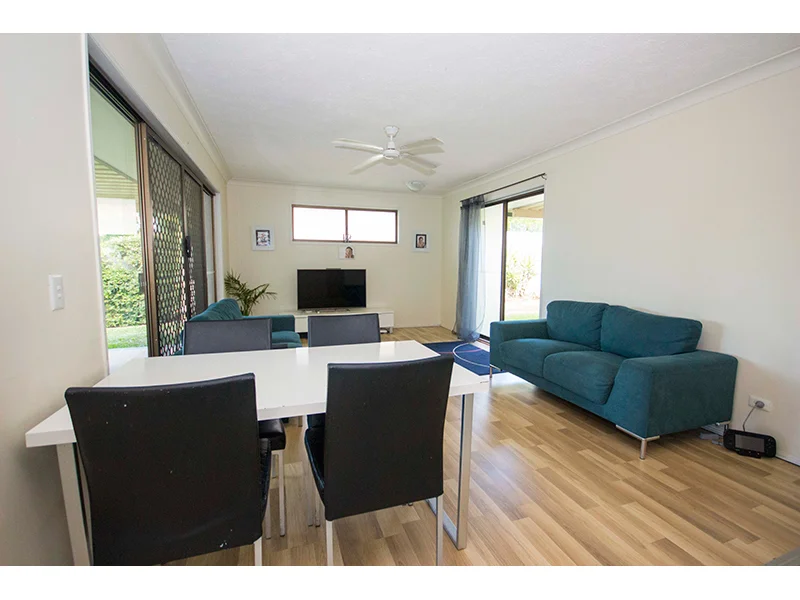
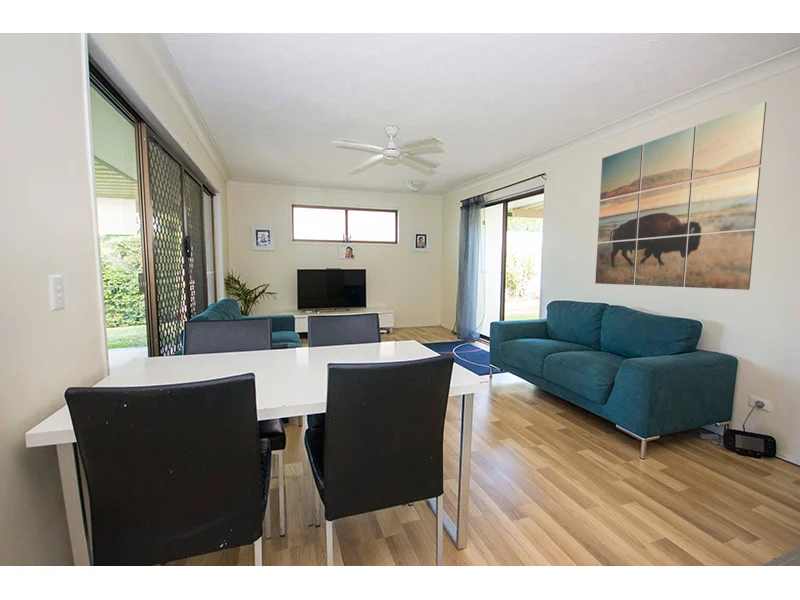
+ wall art (662, 212)
